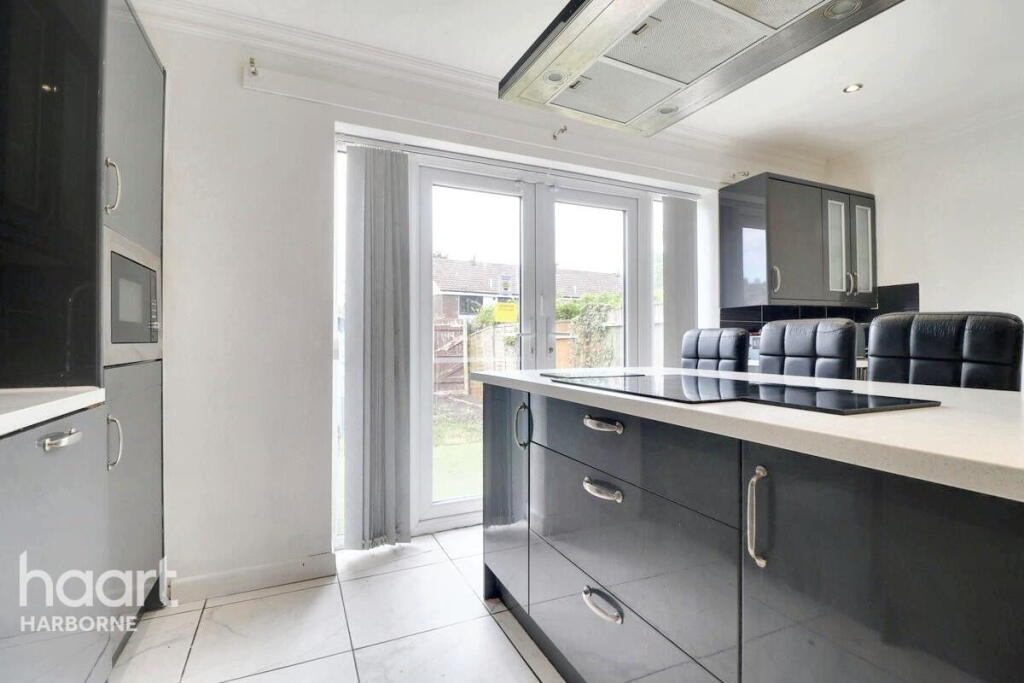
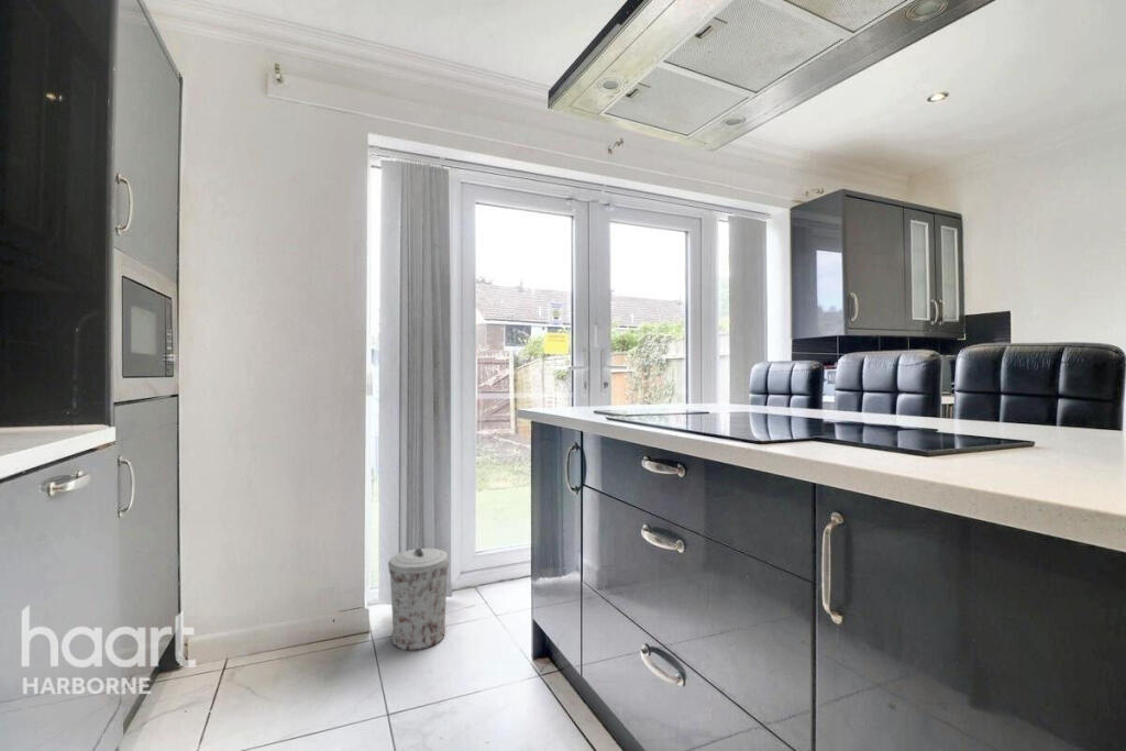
+ trash can (419, 594)
